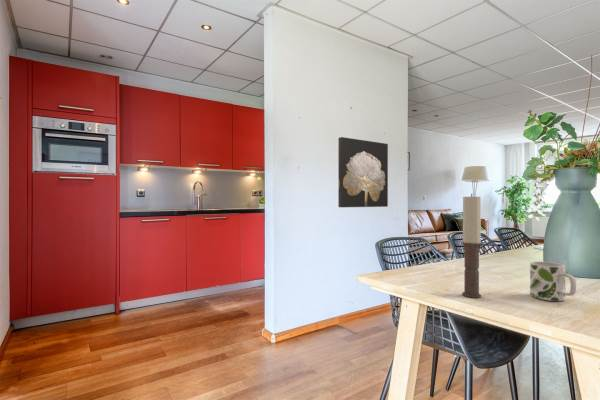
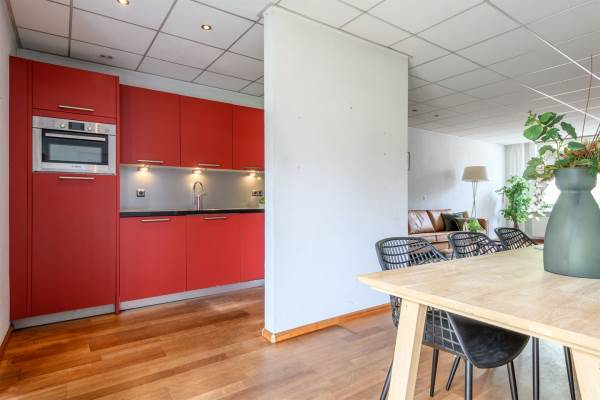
- wall art (364, 173)
- candle (471, 244)
- mug (553, 282)
